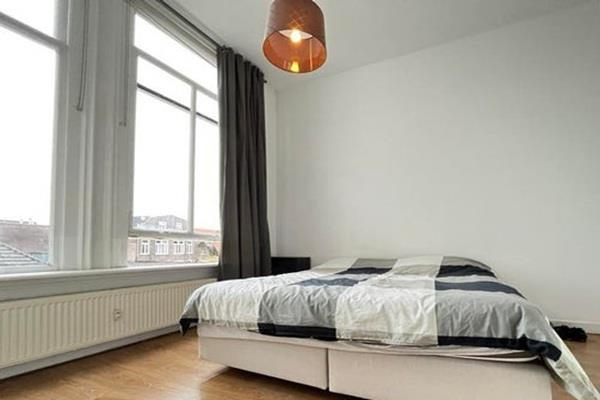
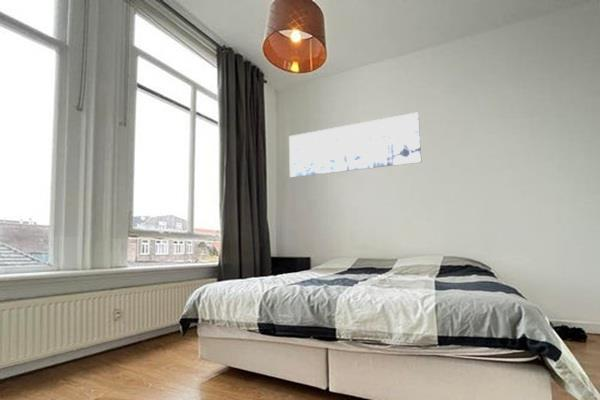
+ wall art (348, 147)
